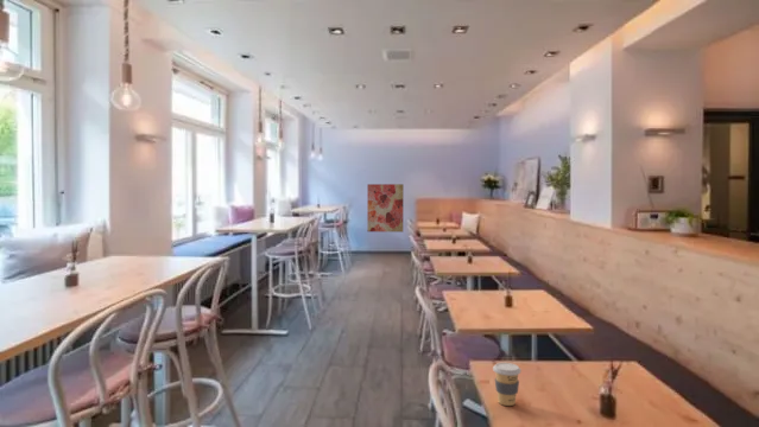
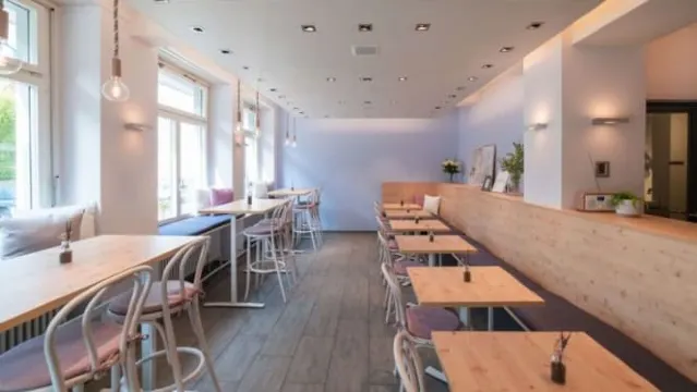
- coffee cup (506, 384)
- wall art (385, 208)
